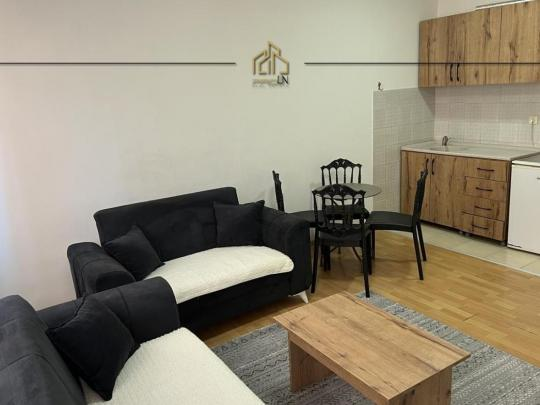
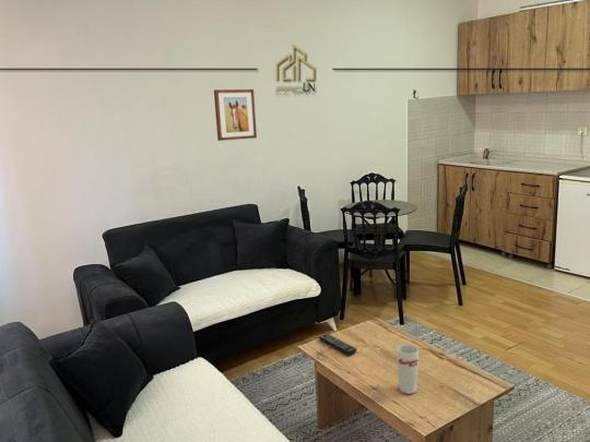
+ cup (408, 369)
+ wall art (235, 115)
+ remote control (337, 344)
